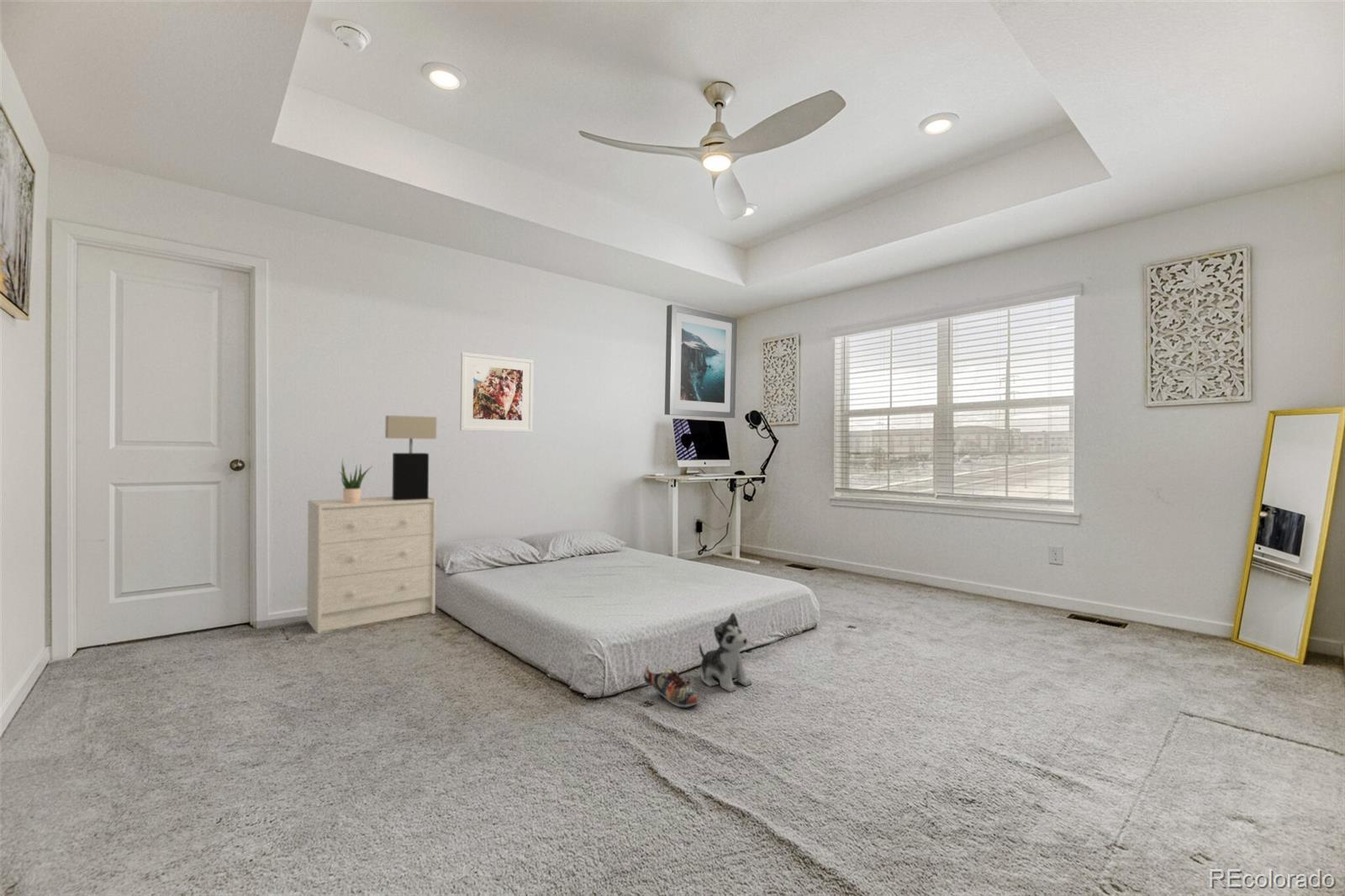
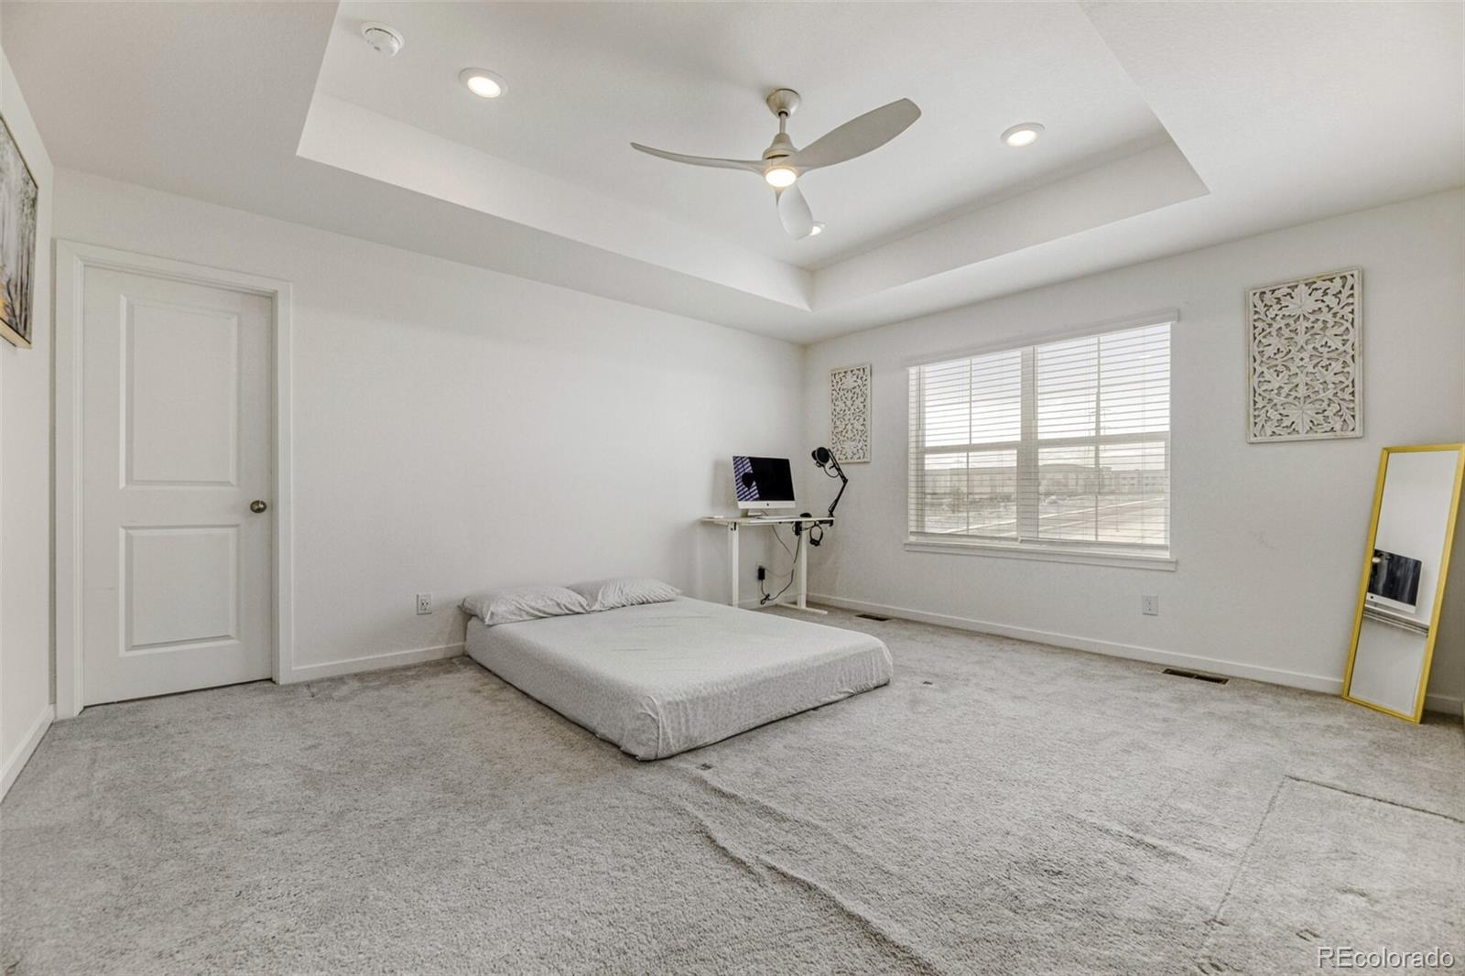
- table lamp (410, 456)
- shoe (671, 683)
- wall art (702, 364)
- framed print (498, 393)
- plush toy (722, 645)
- potted plant (351, 479)
- dresser (373, 558)
